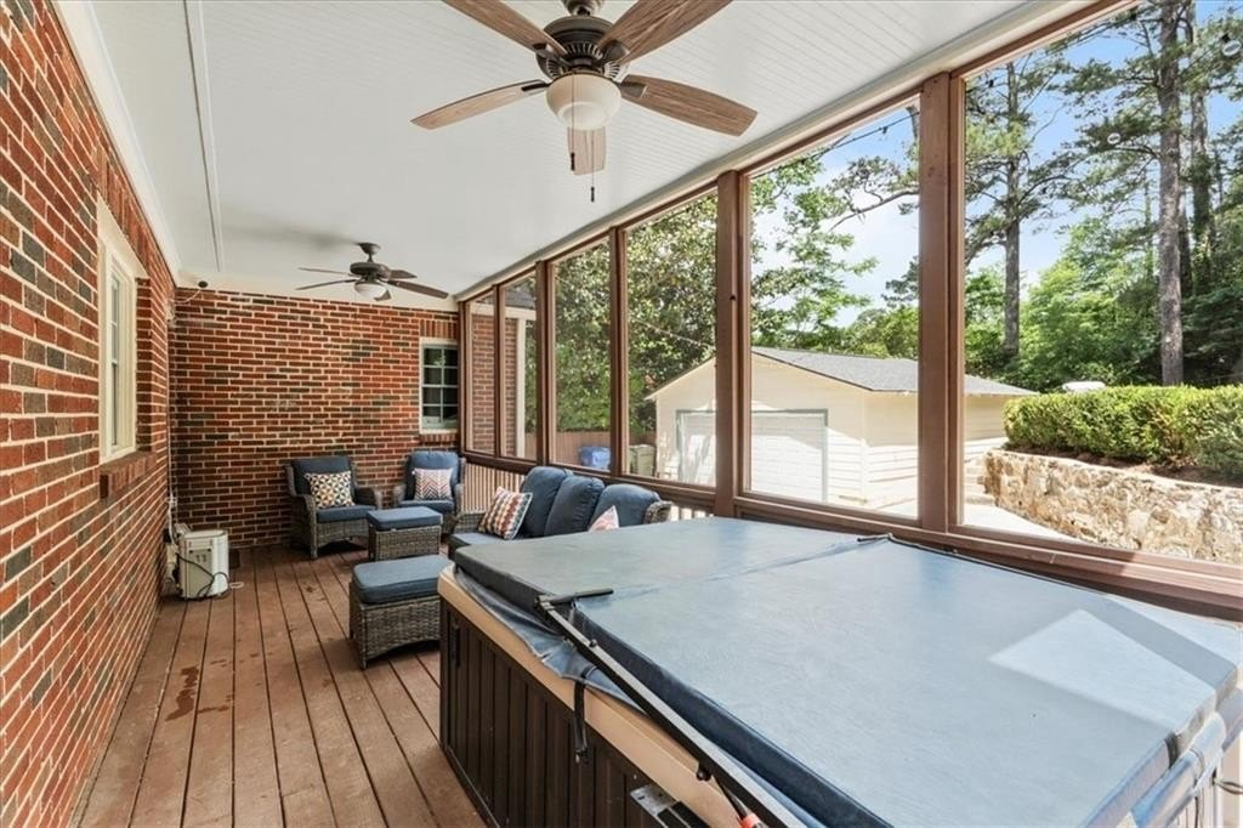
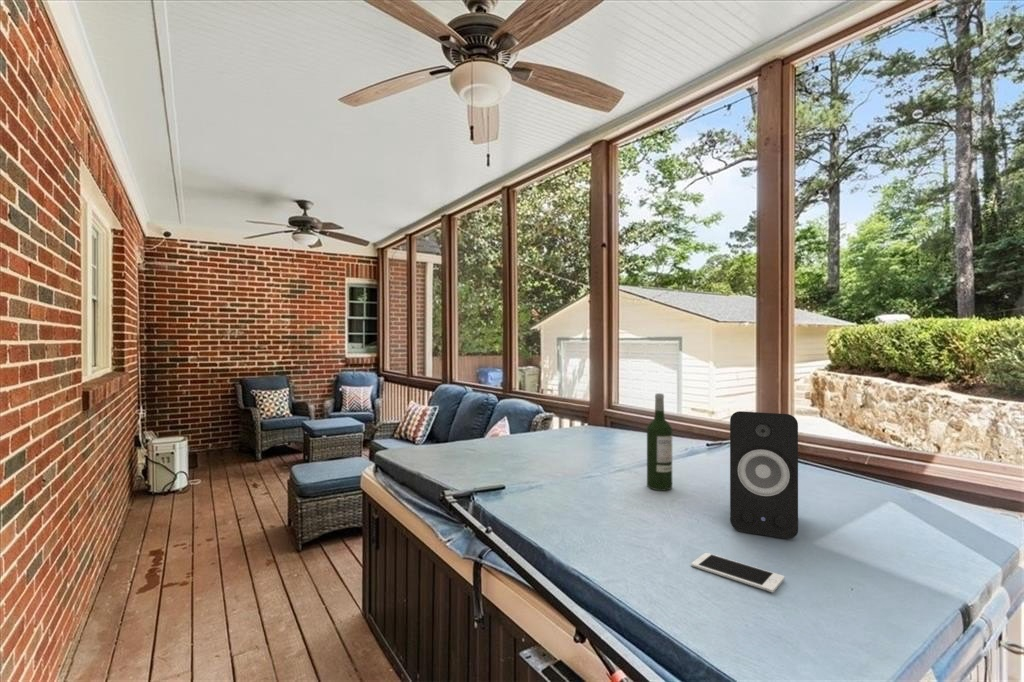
+ wine bottle (659, 440)
+ cell phone (736, 570)
+ speaker (762, 465)
